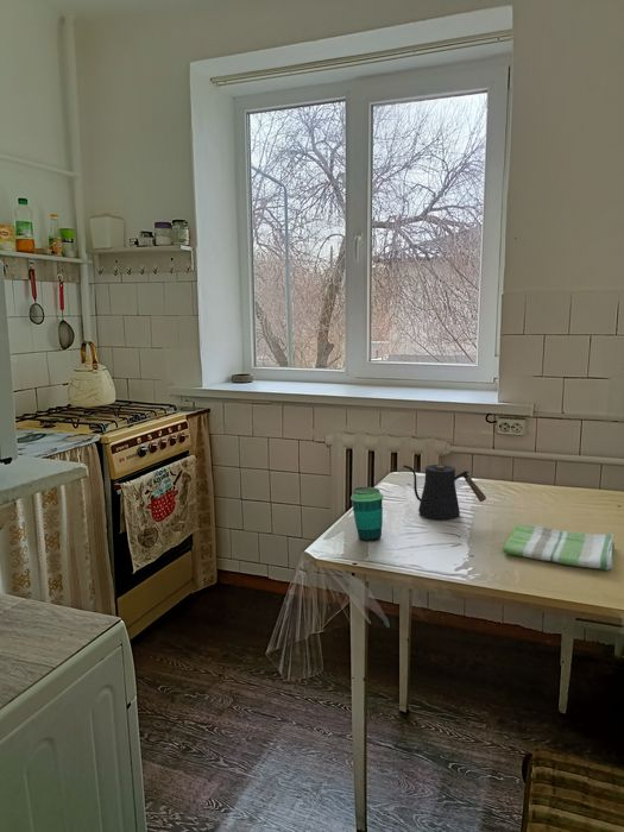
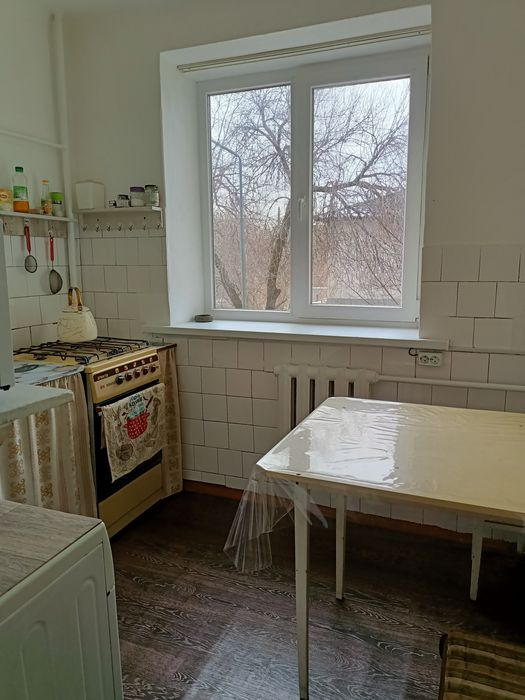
- dish towel (559, 543)
- kettle (442, 490)
- cup (366, 512)
